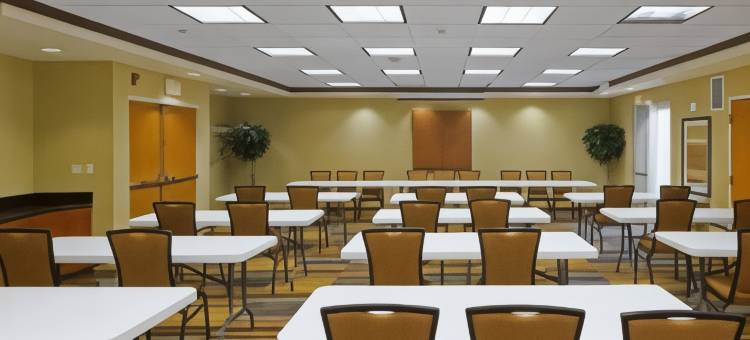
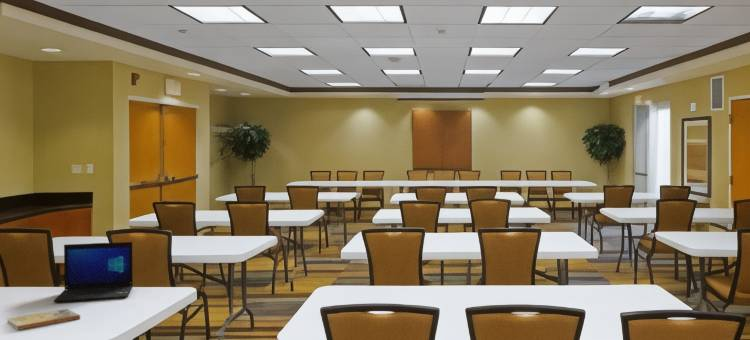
+ book (43, 318)
+ laptop (95, 270)
